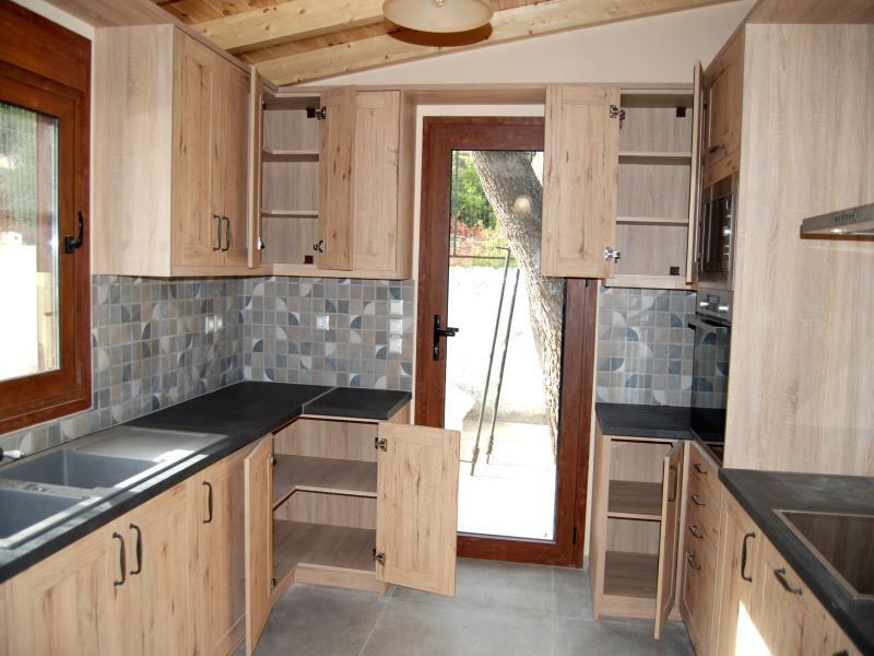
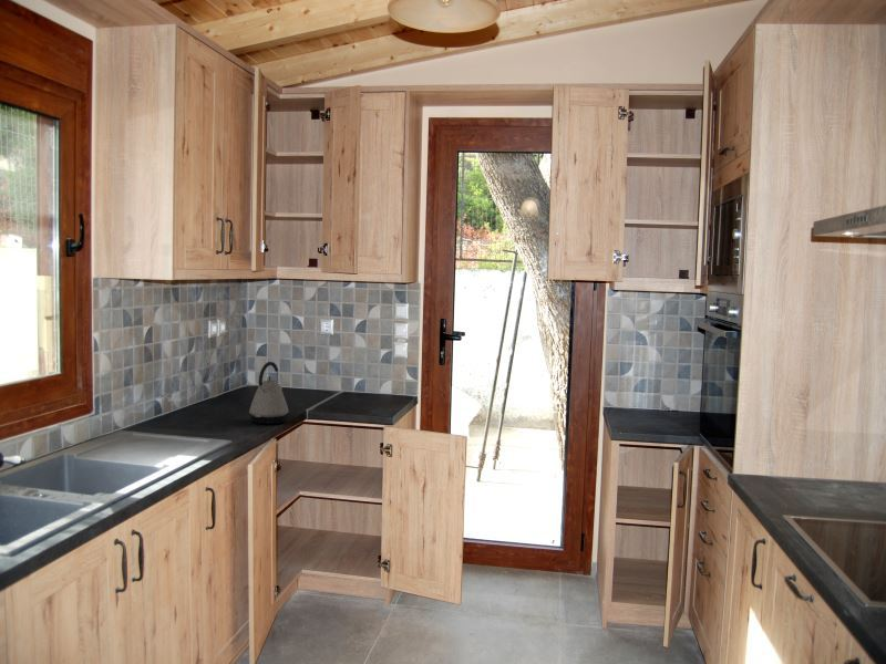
+ kettle (269, 391)
